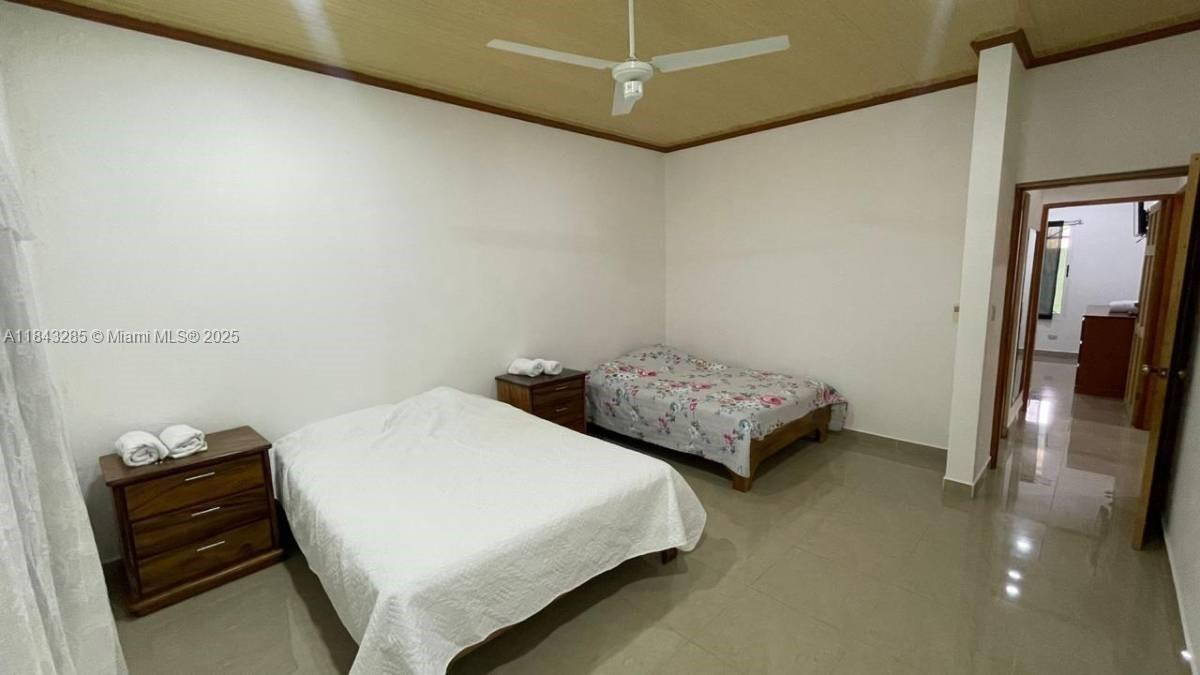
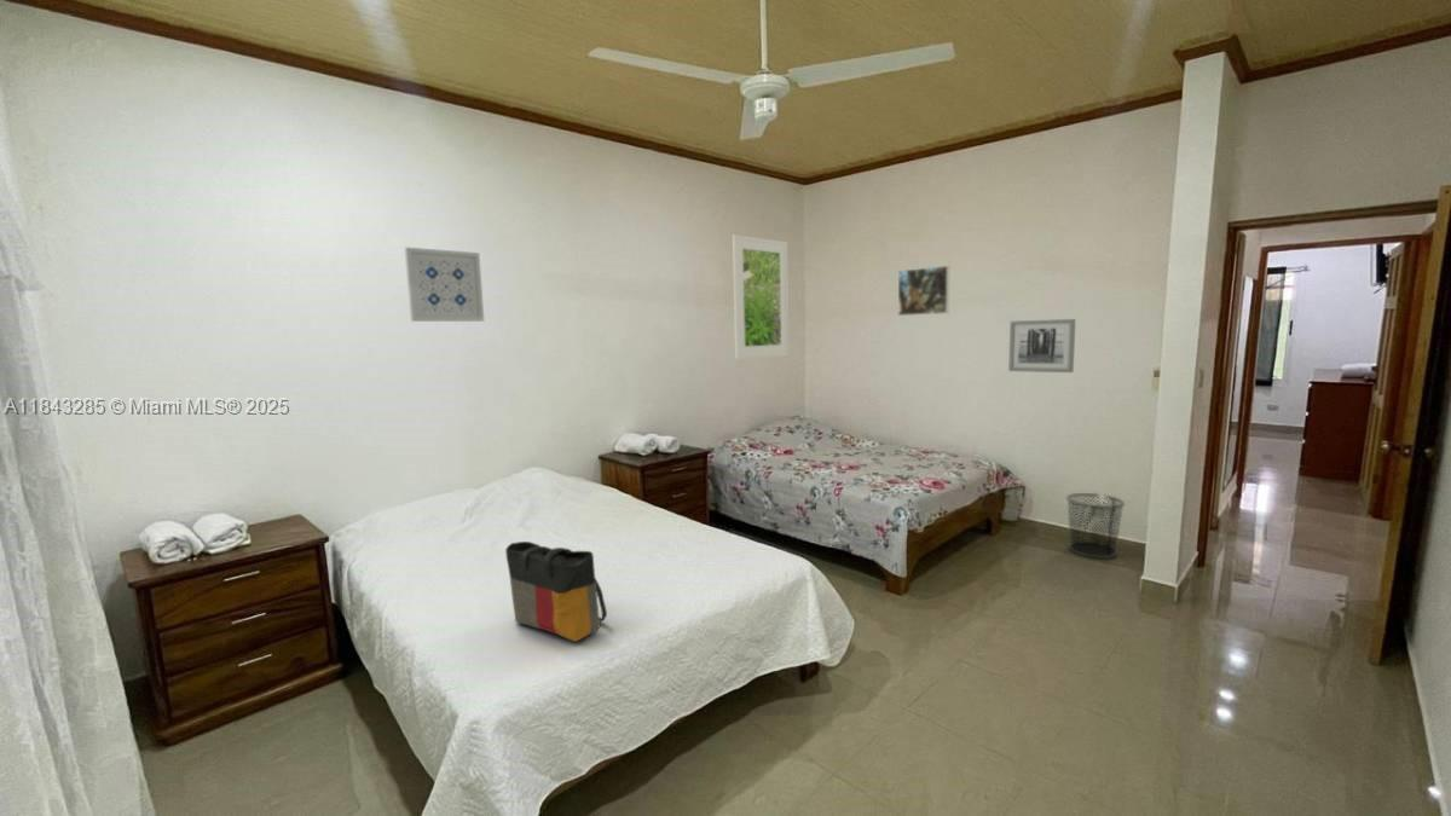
+ tote bag (560, 584)
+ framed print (762, 299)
+ wall art (445, 285)
+ wall art (1040, 346)
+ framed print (923, 291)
+ waste bin (1093, 526)
